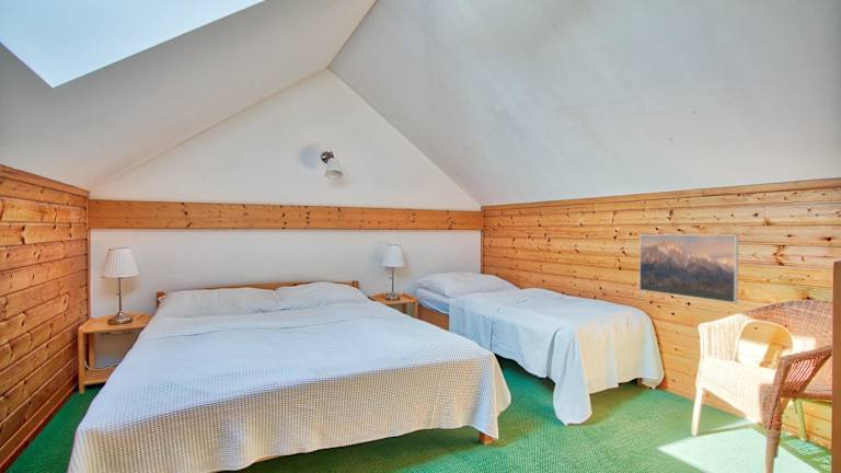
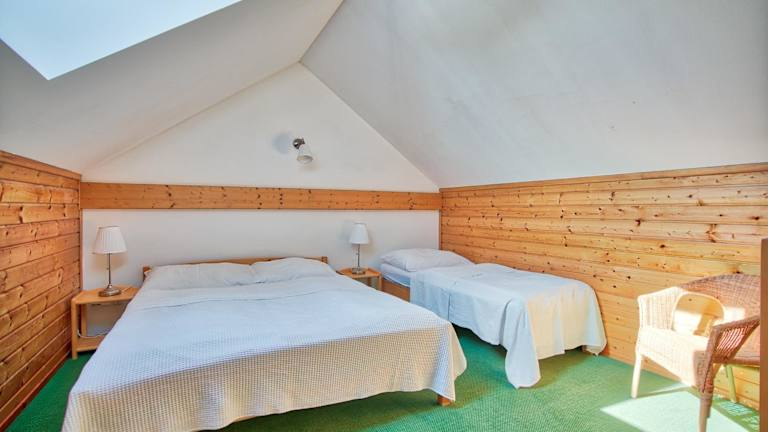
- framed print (683, 265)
